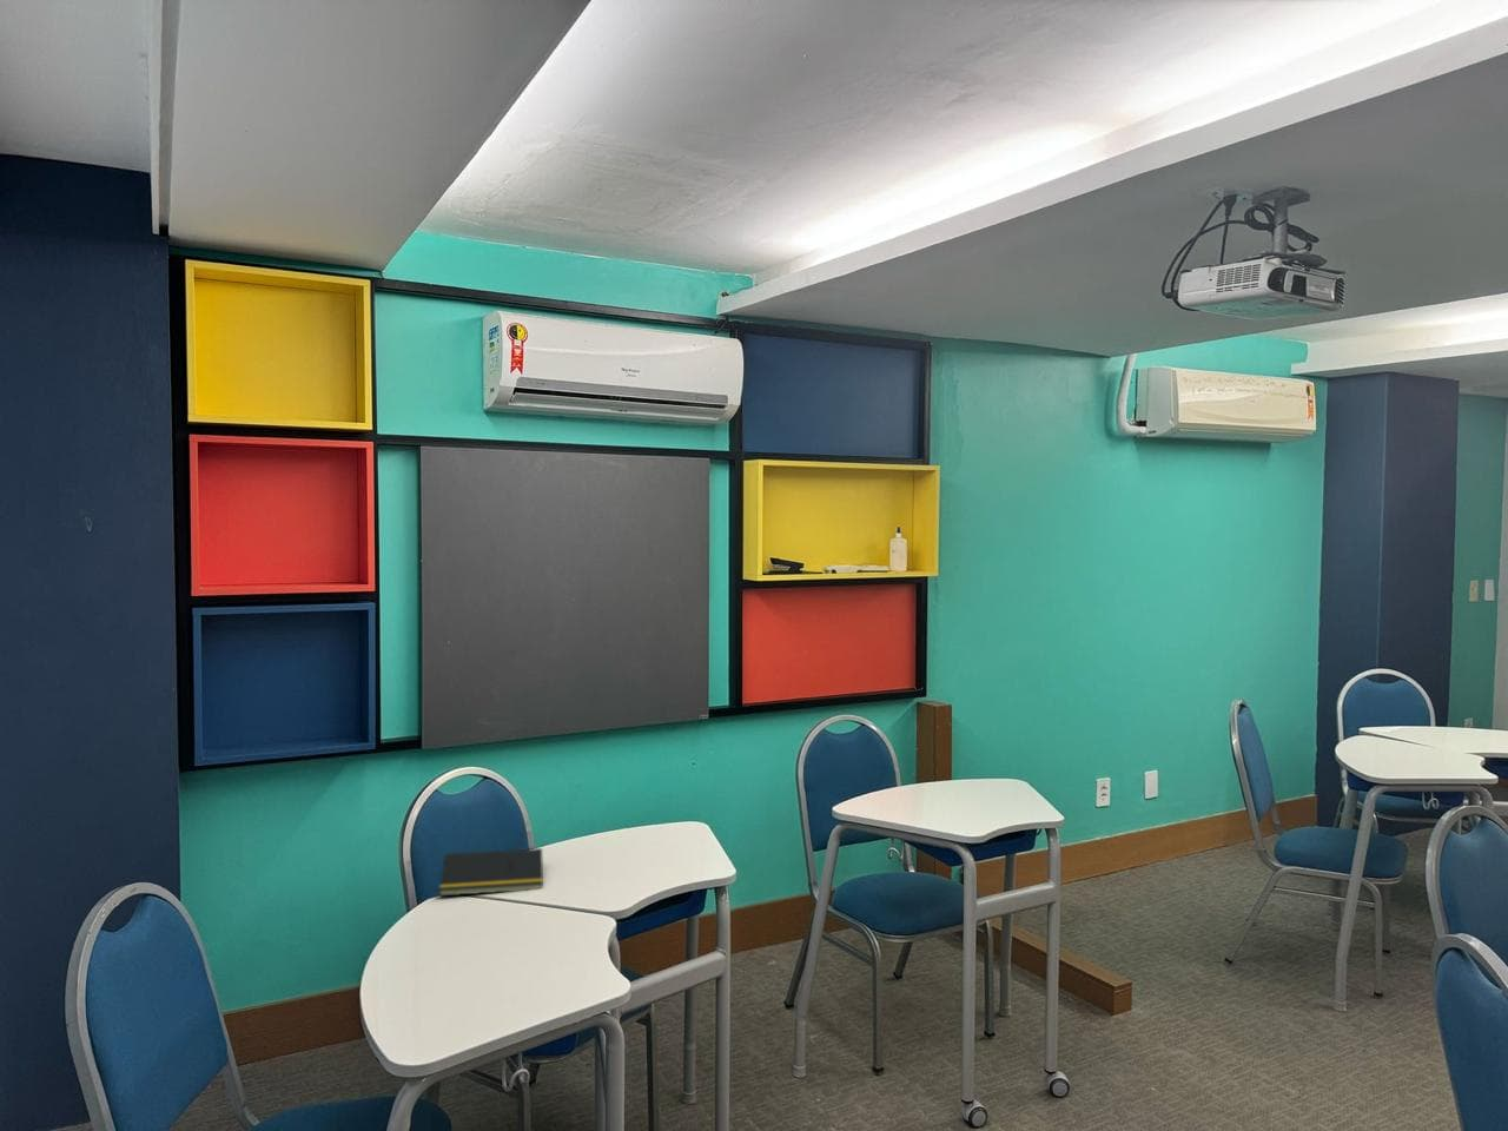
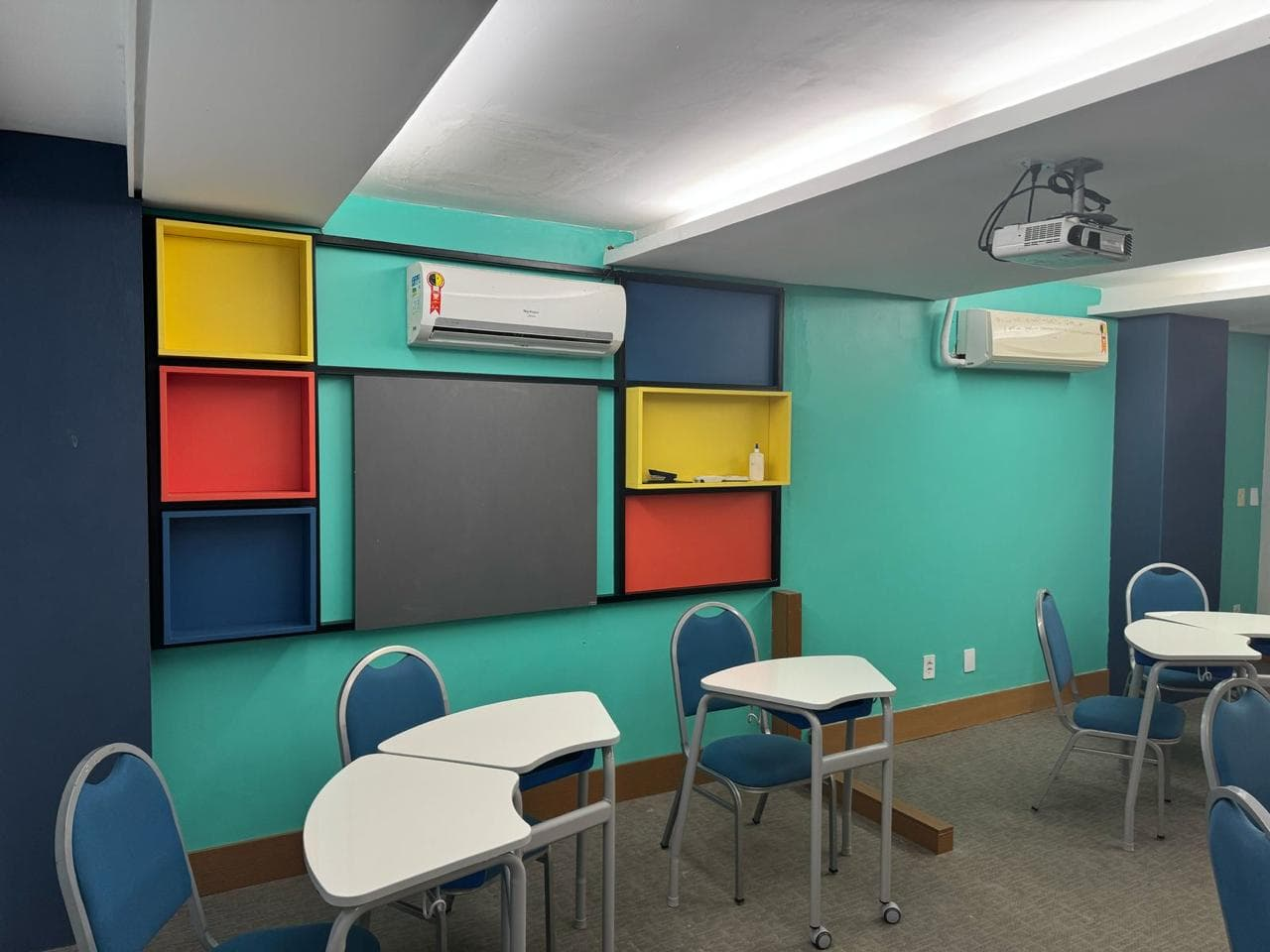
- notepad (493, 871)
